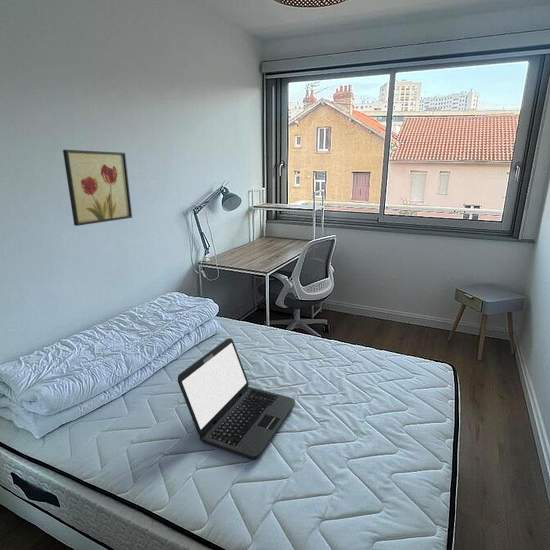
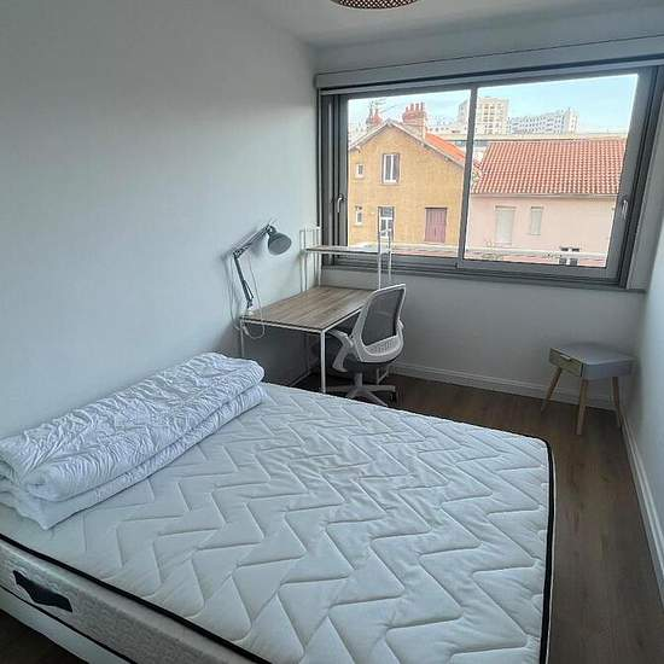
- wall art (100, 187)
- laptop (241, 391)
